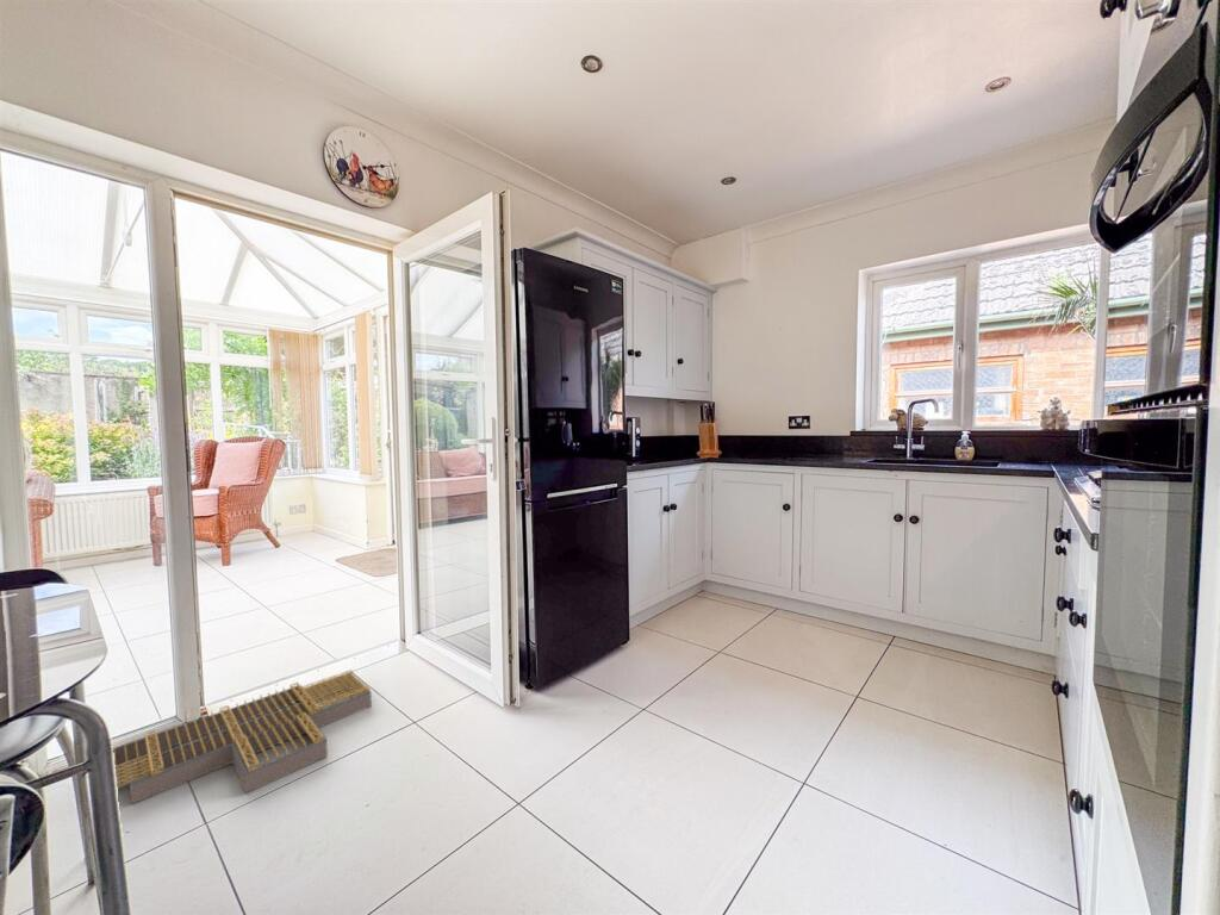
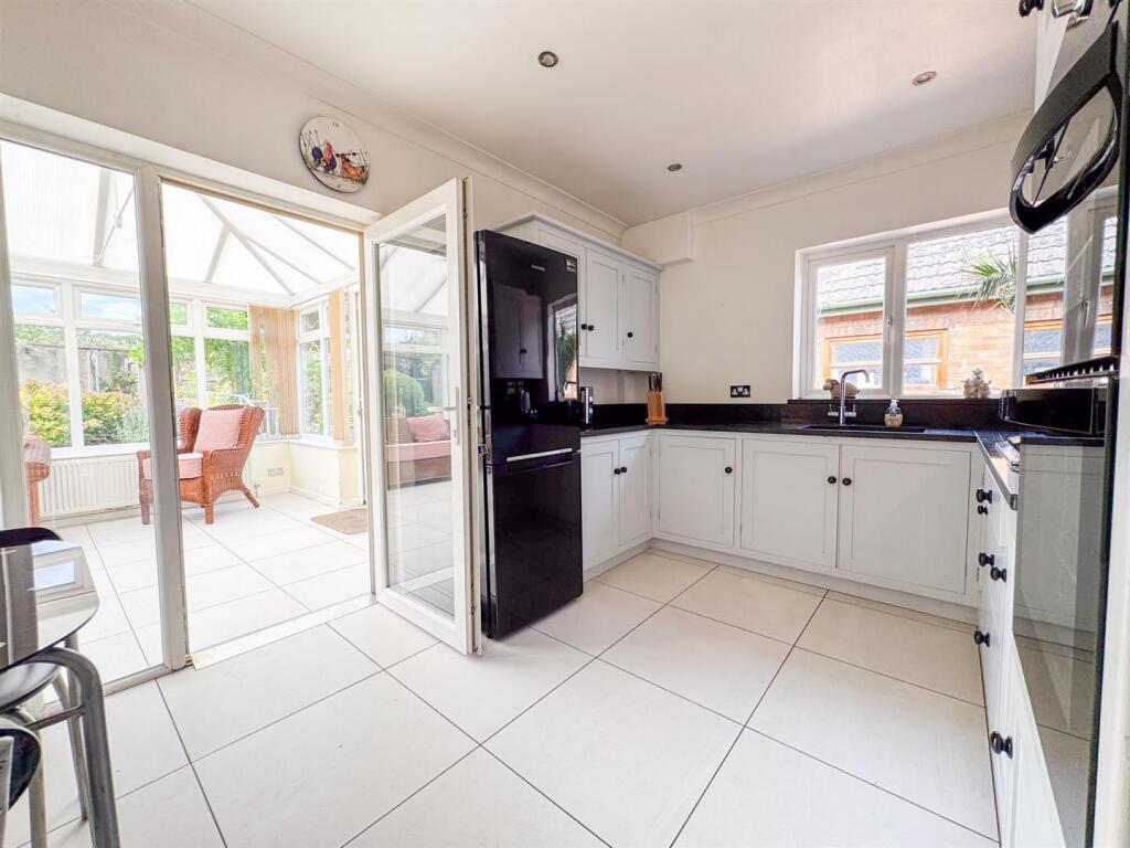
- architectural model (260, 735)
